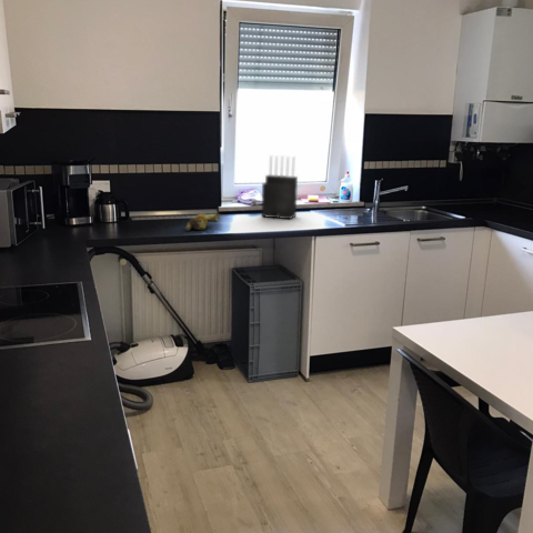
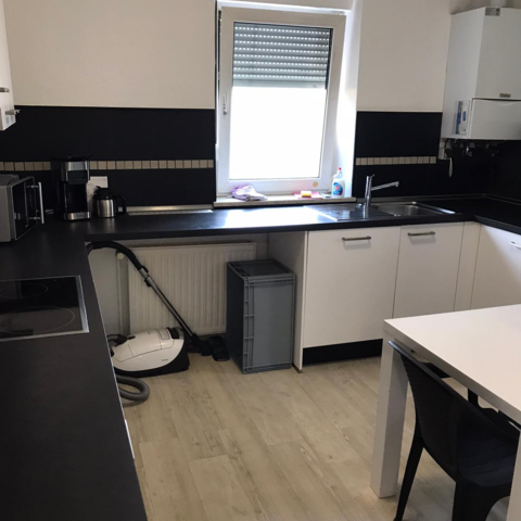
- knife block (279, 187)
- banana bunch (203, 222)
